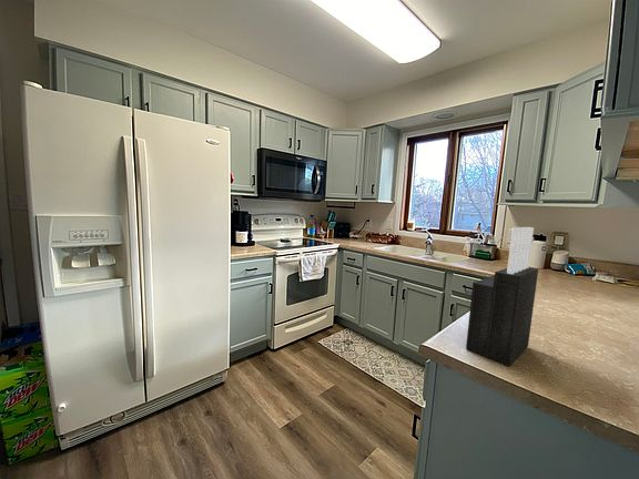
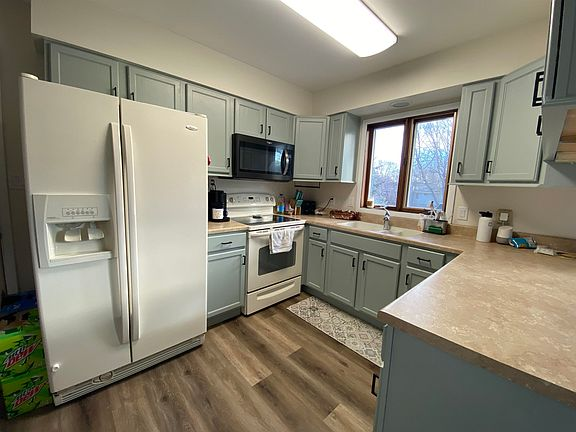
- knife block (499, 287)
